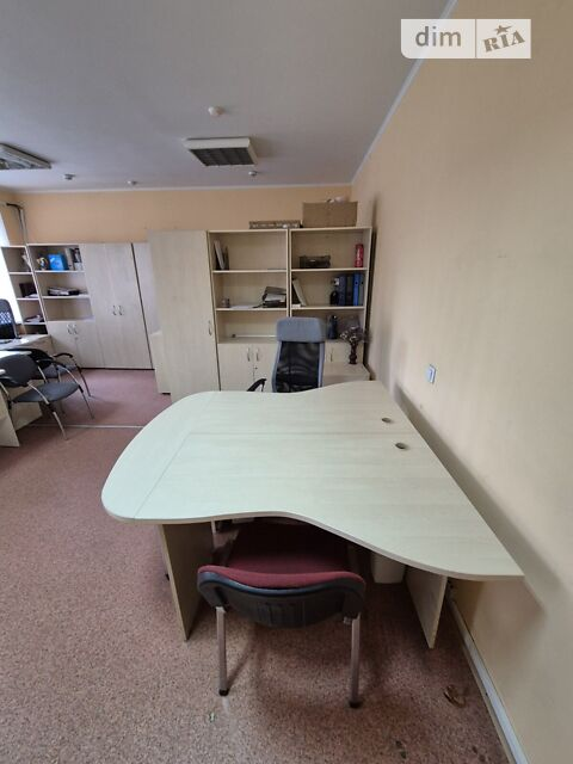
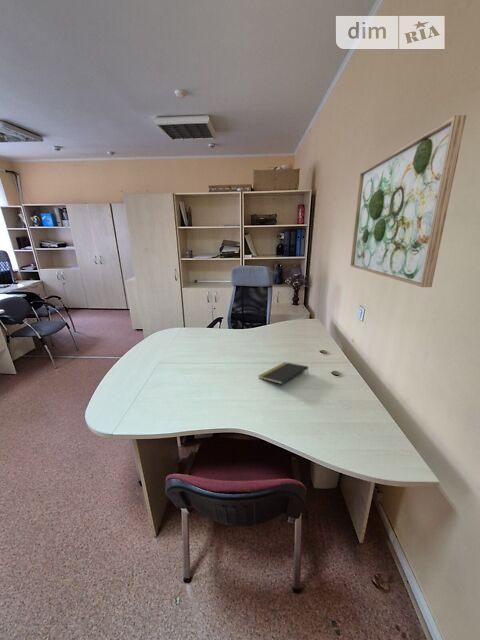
+ wall art (385, 217)
+ notepad (283, 372)
